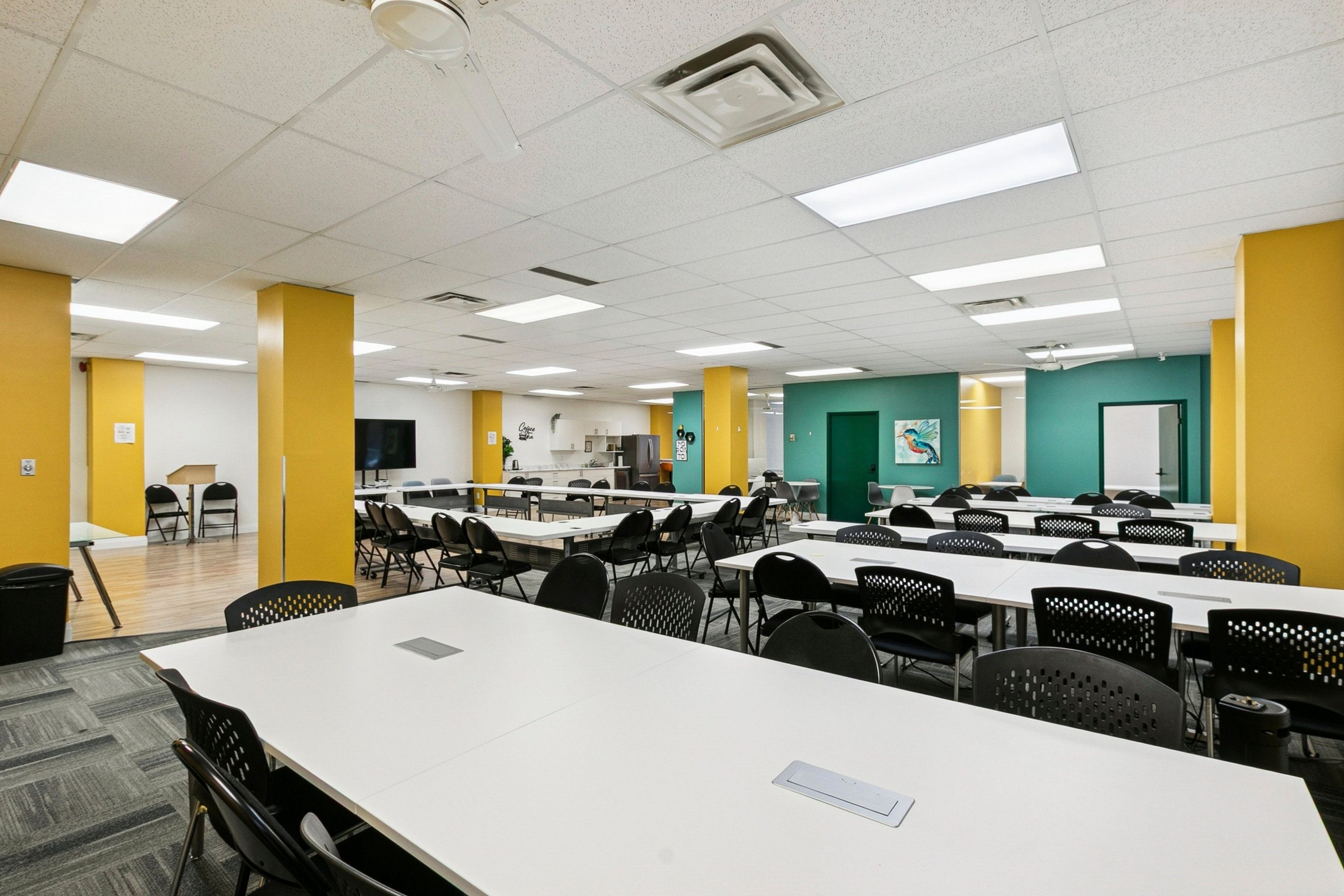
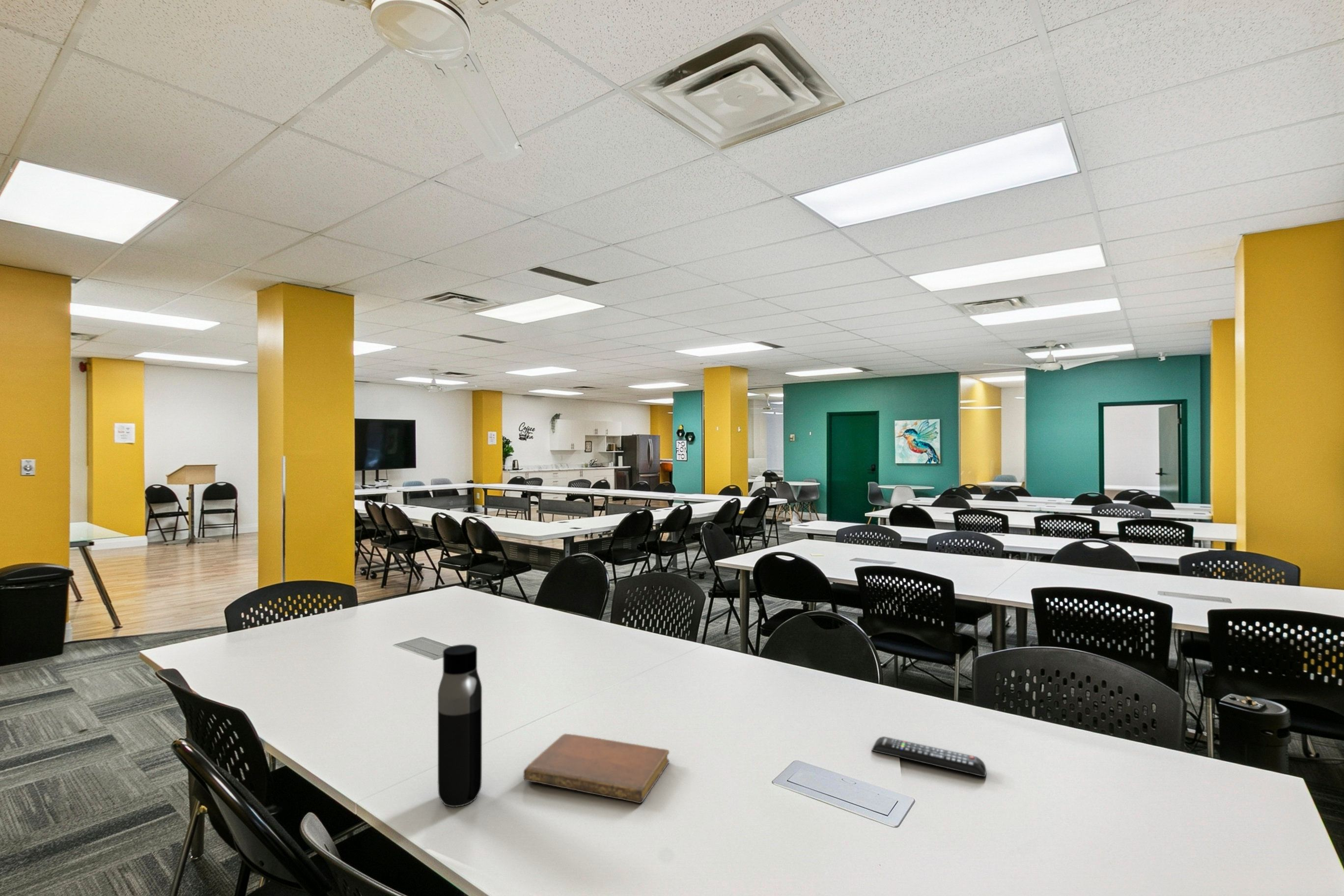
+ notebook (599, 765)
+ water bottle (460, 723)
+ remote control (927, 756)
